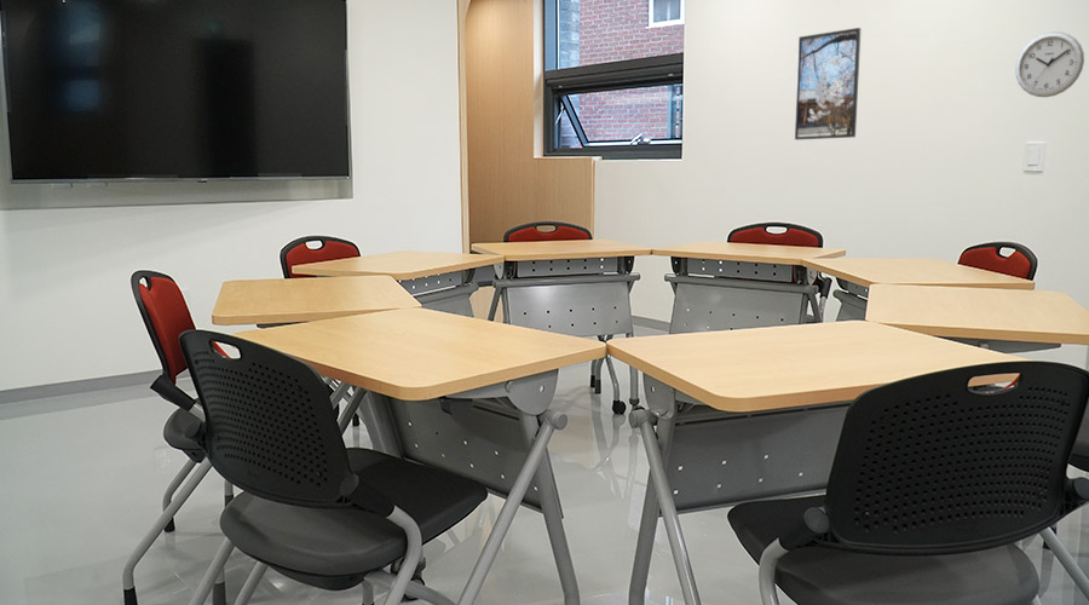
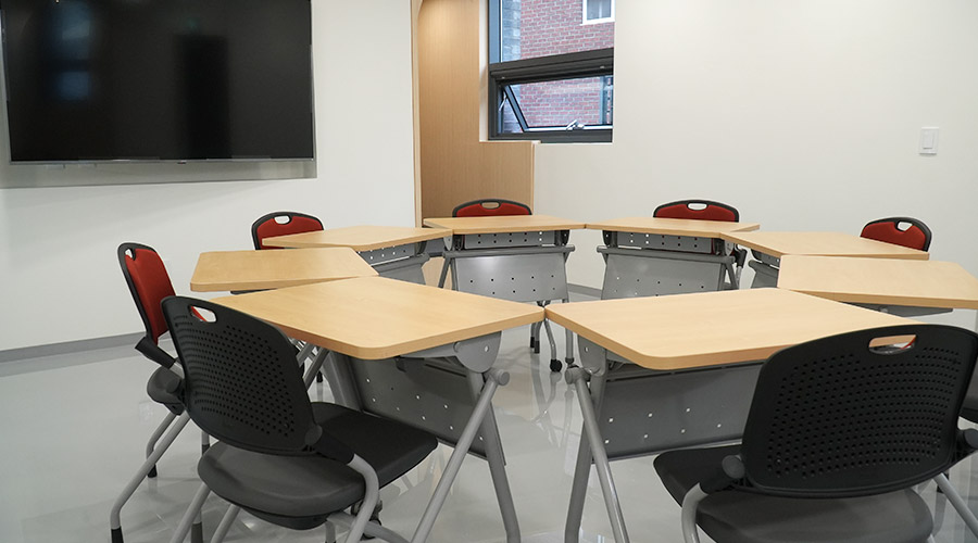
- wall clock (1048, 64)
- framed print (826, 86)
